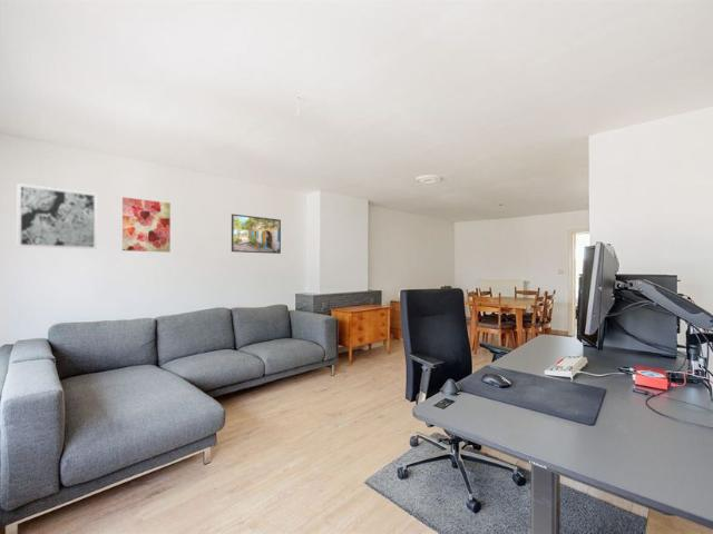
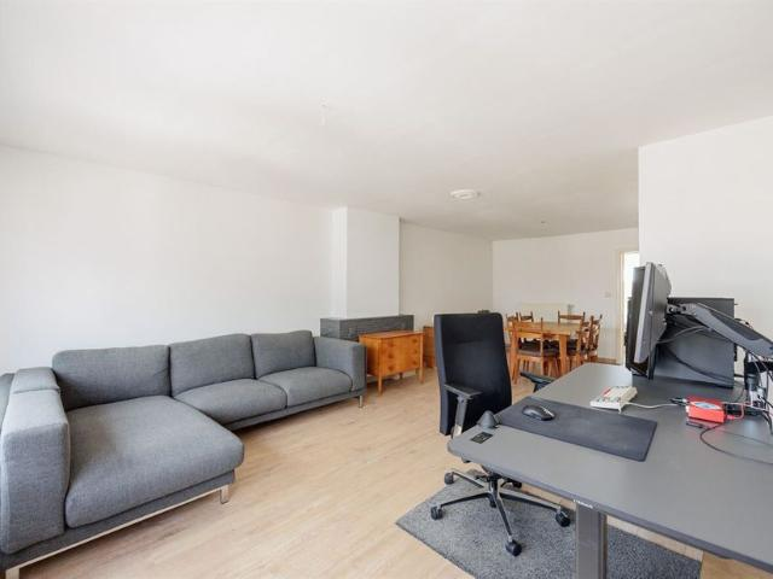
- wall art (59, 218)
- wall art (147, 226)
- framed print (257, 235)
